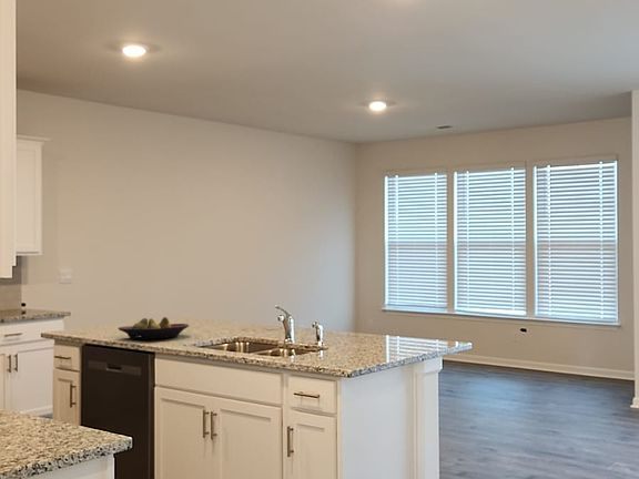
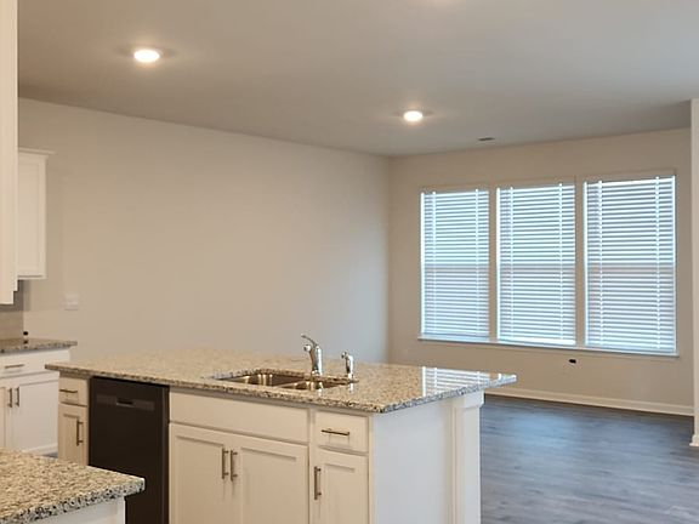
- fruit bowl (154, 327)
